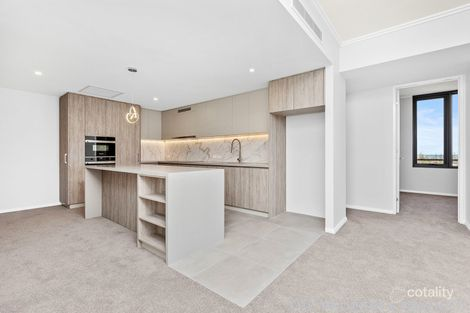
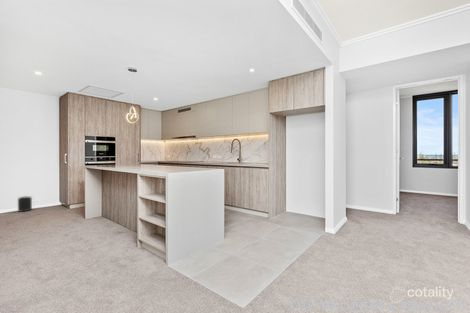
+ trash can (29, 202)
